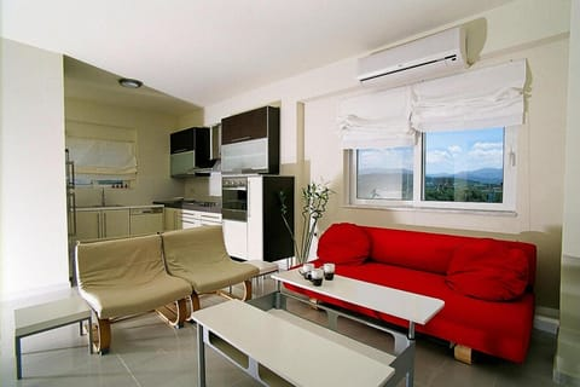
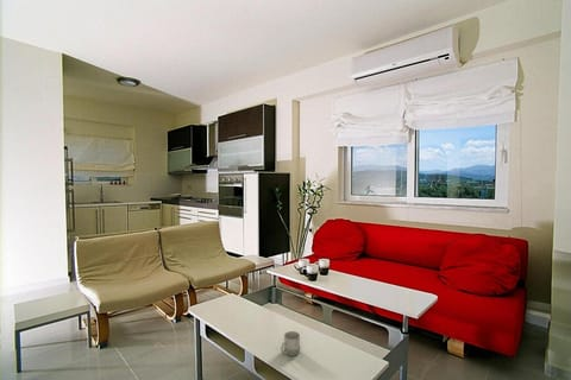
+ cup (289, 344)
